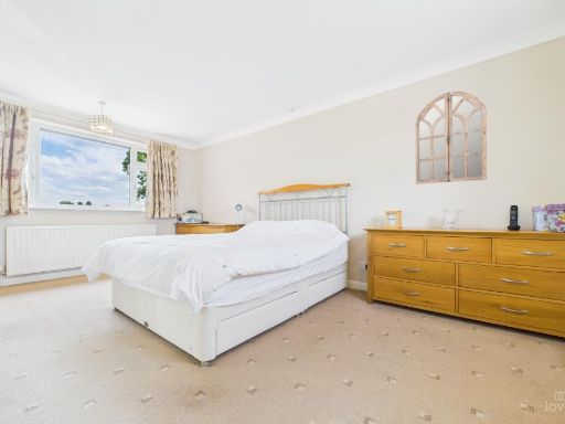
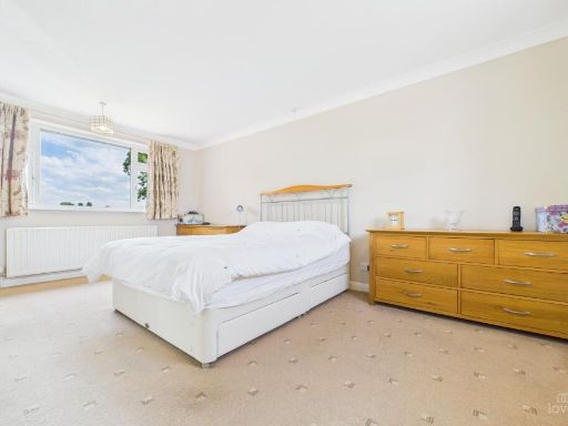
- home mirror (448, 137)
